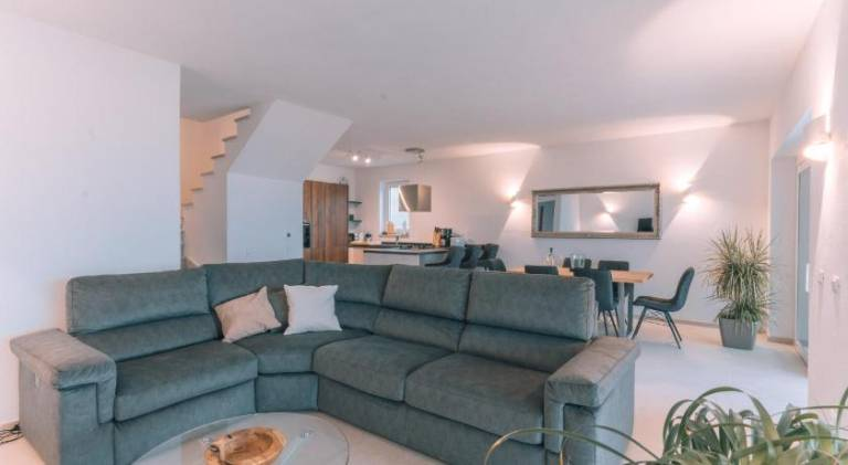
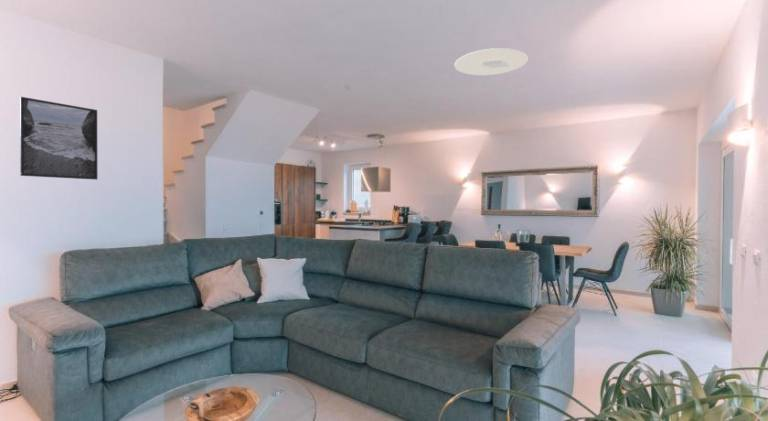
+ ceiling light (490, 59)
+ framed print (61, 140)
